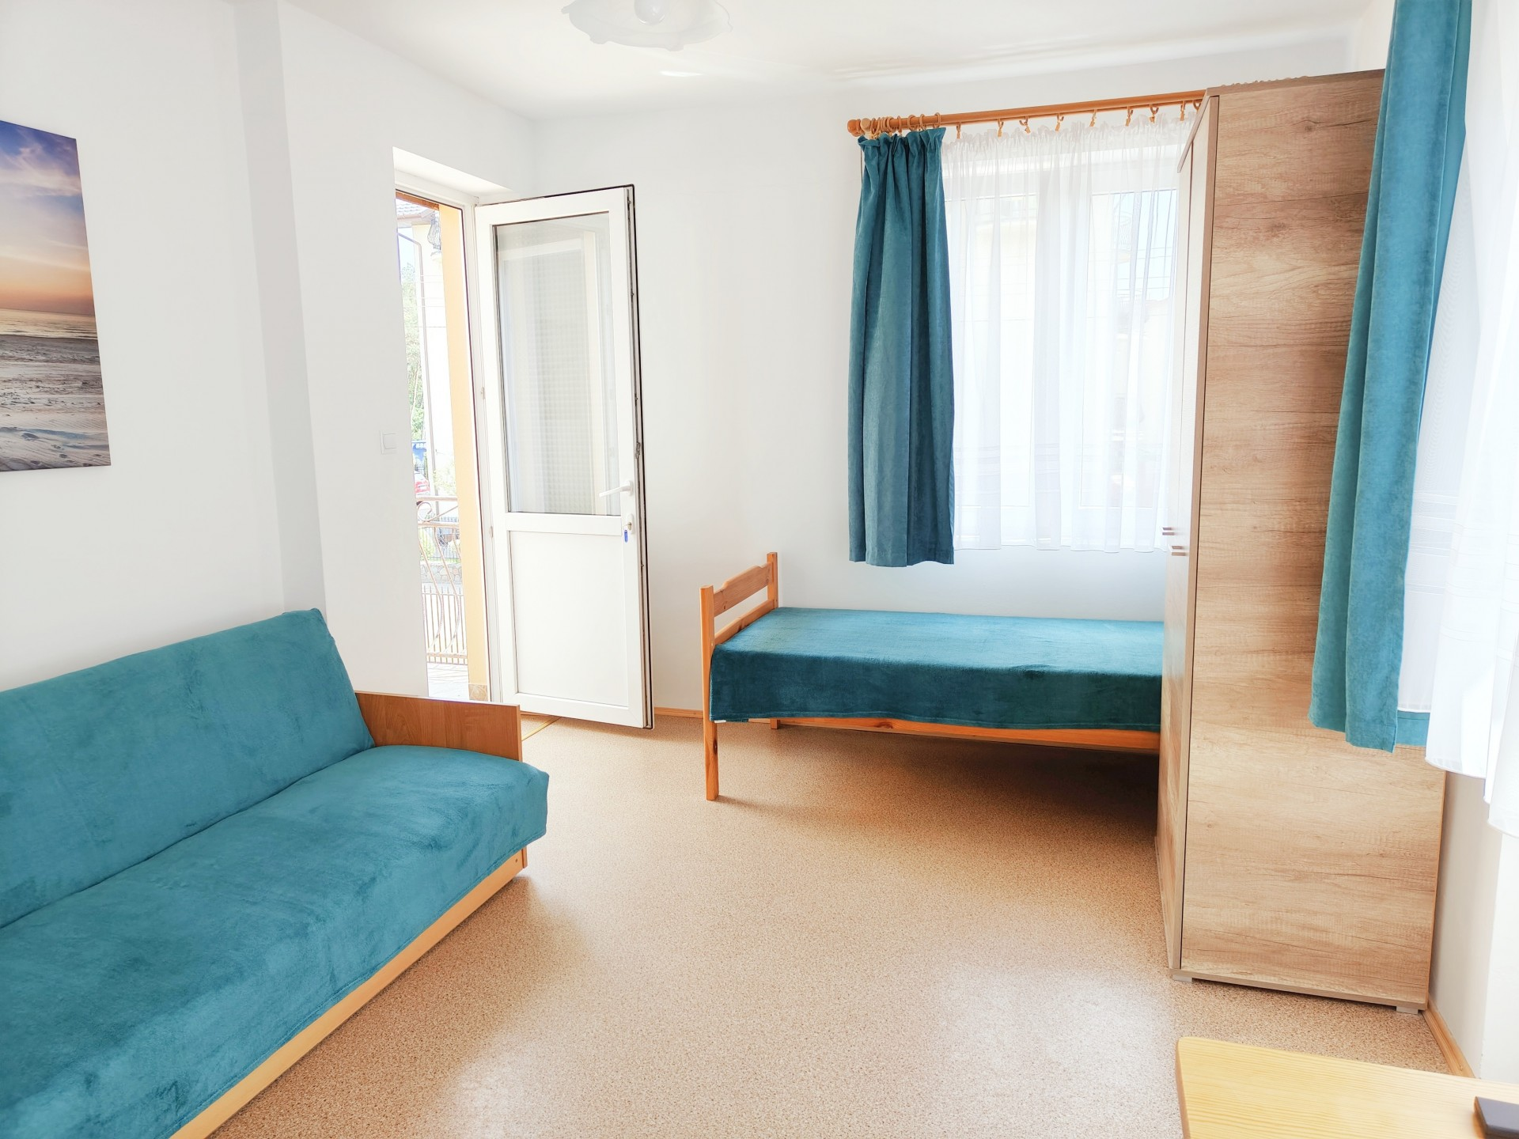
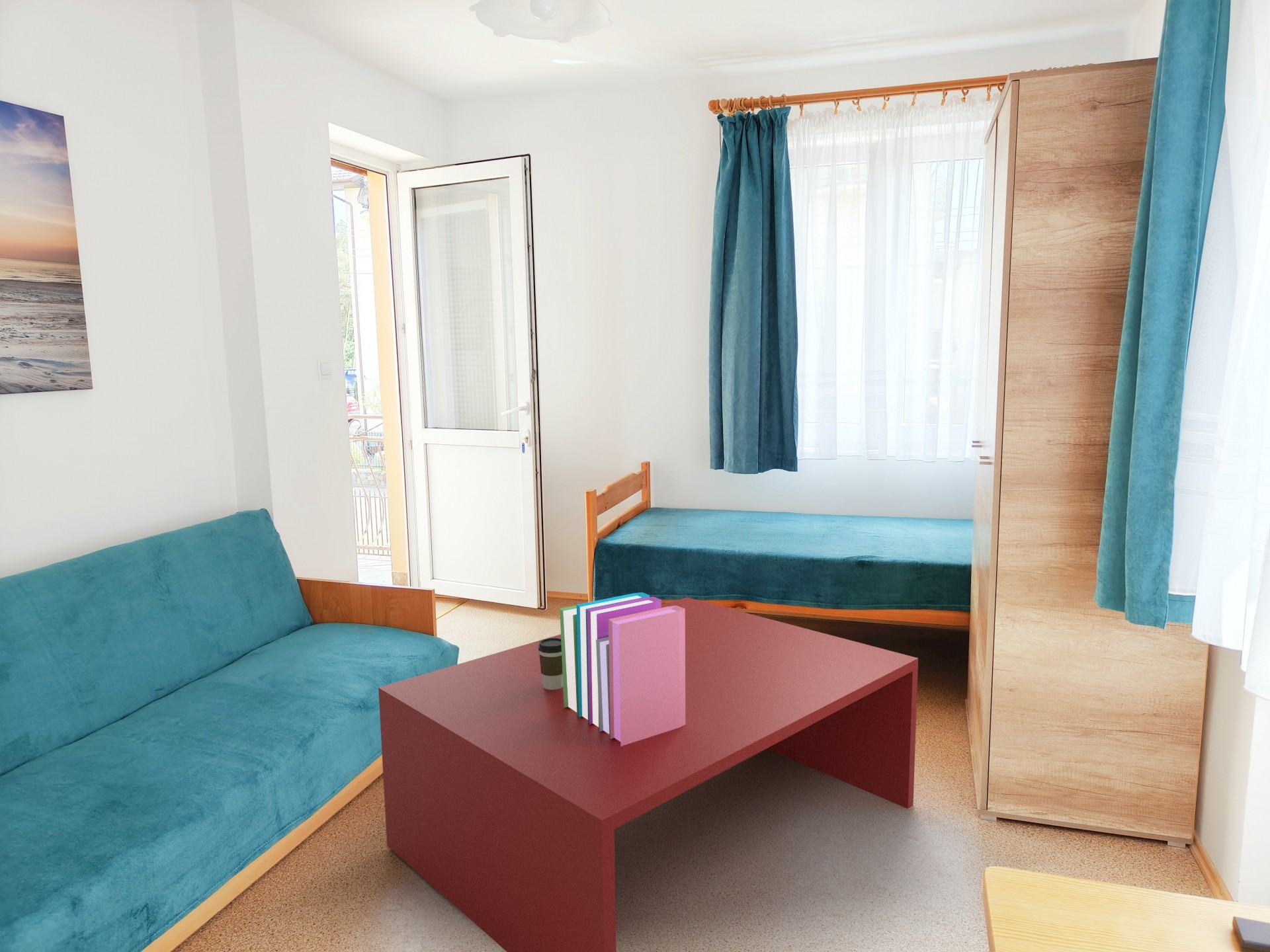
+ coffee table (659, 750)
+ books (622, 659)
+ coffee cup (552, 663)
